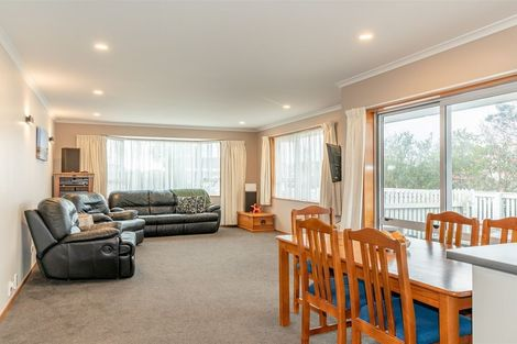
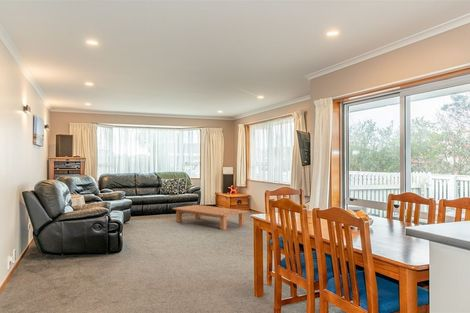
+ coffee table (209, 216)
